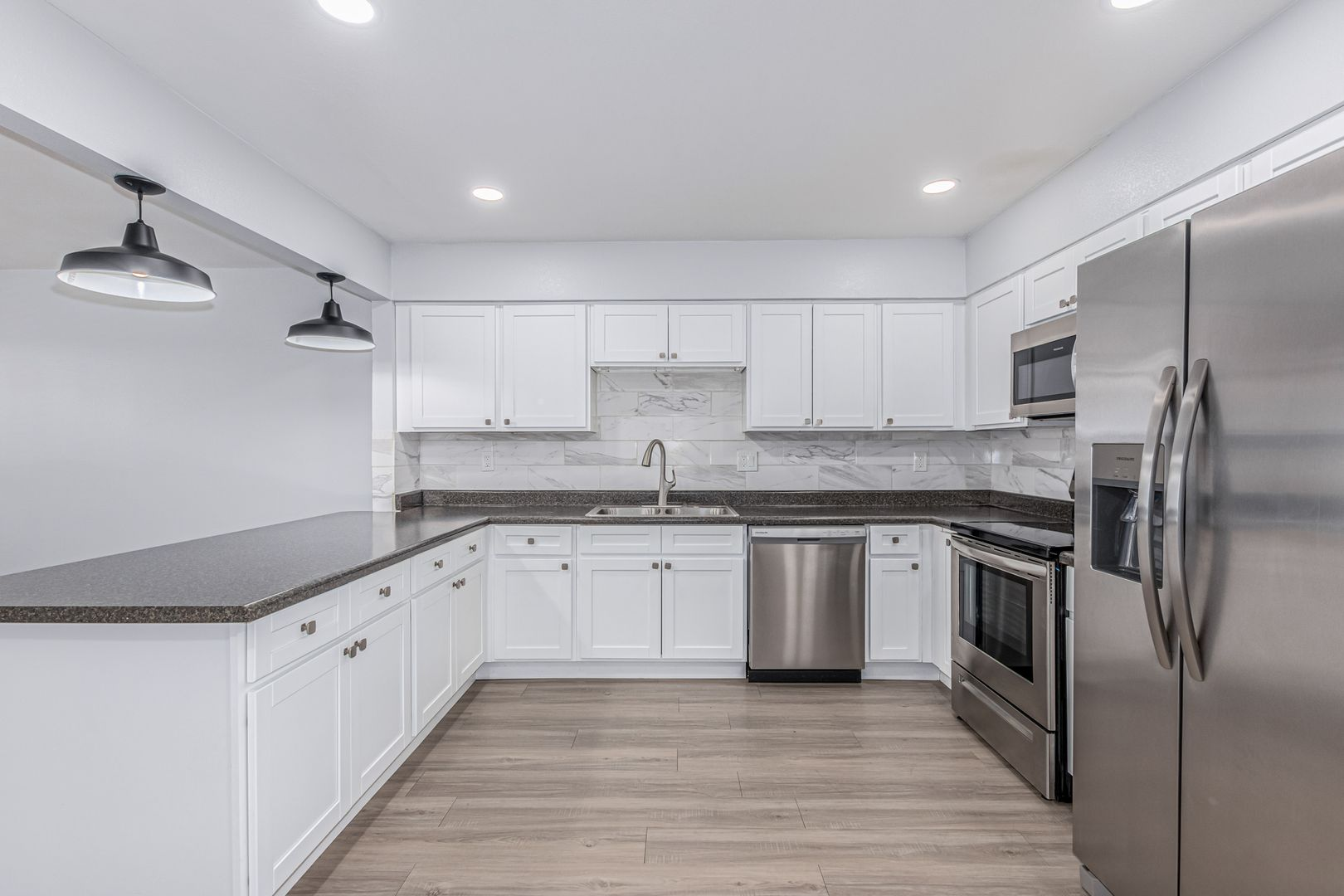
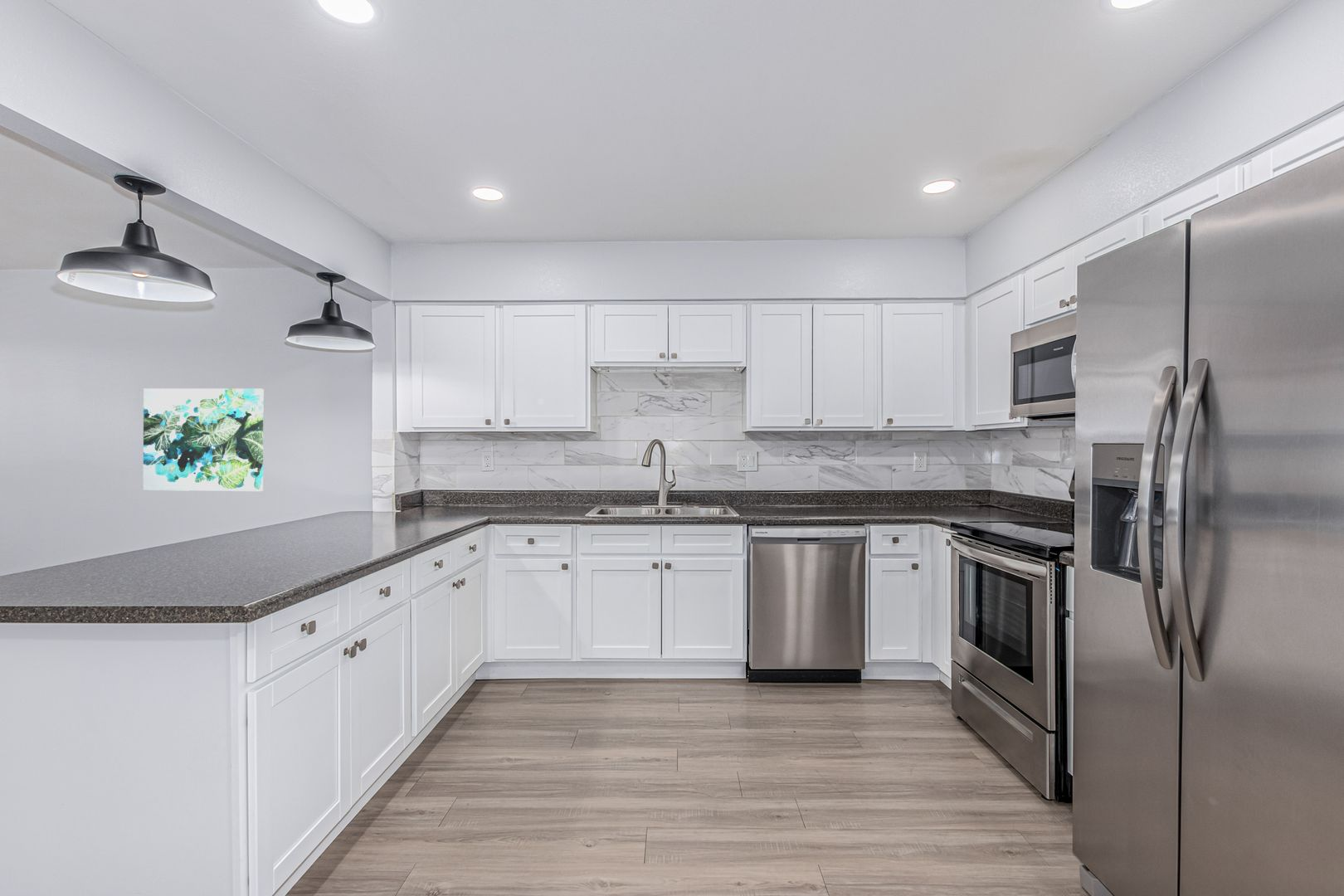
+ wall art (203, 440)
